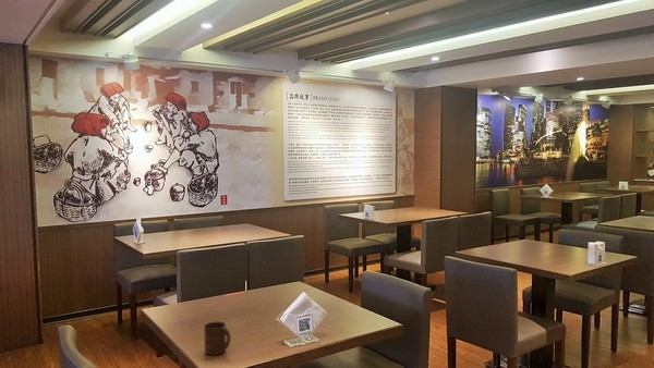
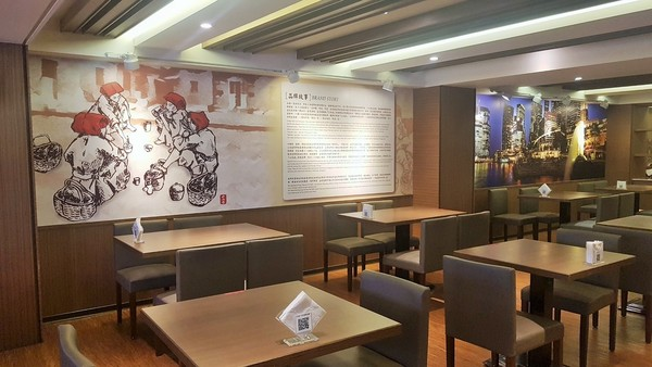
- cup (218, 338)
